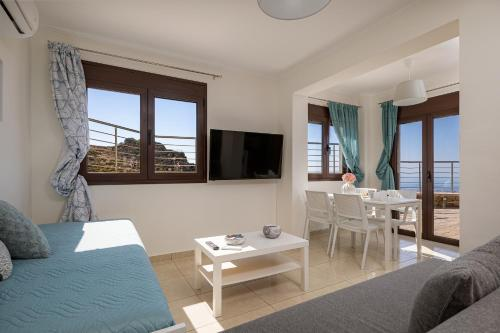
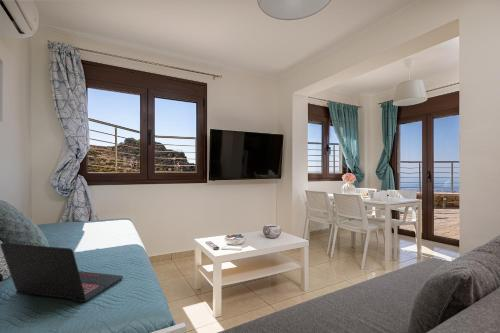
+ laptop (67, 262)
